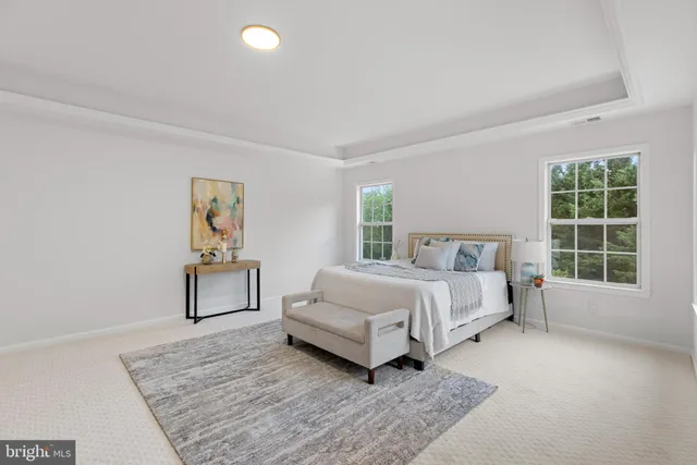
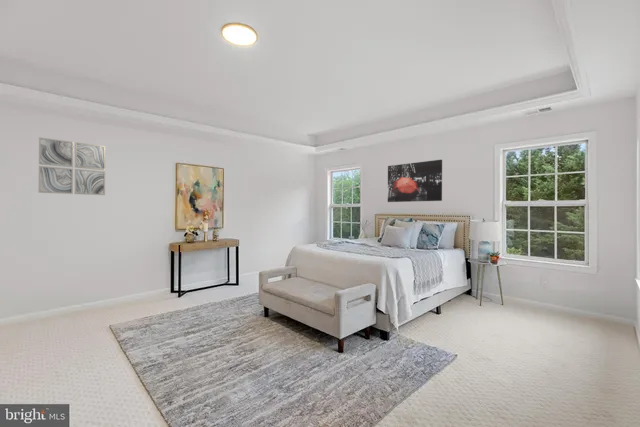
+ wall art (413, 182)
+ wall art (75, 167)
